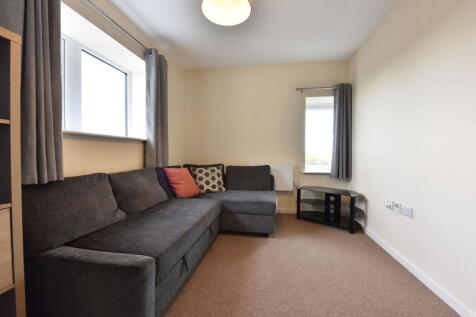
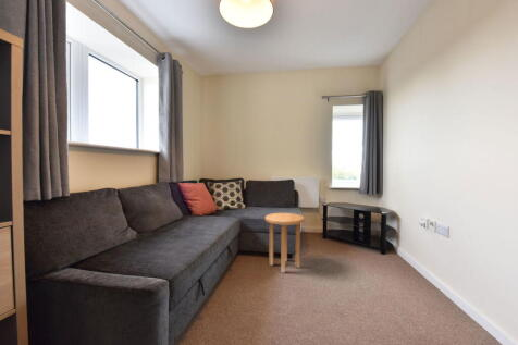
+ side table (284, 241)
